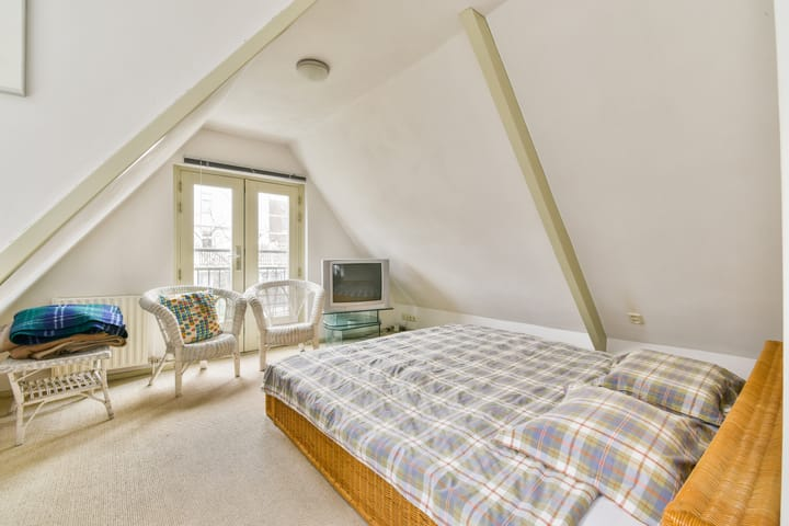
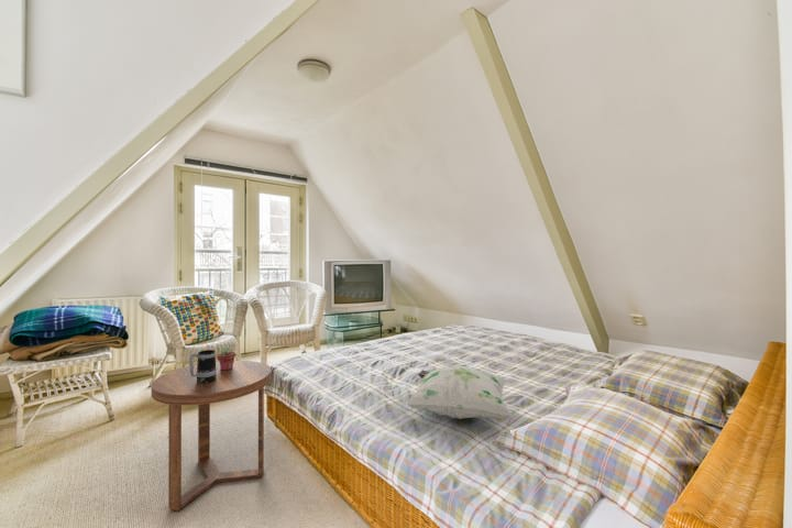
+ mug (202, 365)
+ potted succulent (226, 358)
+ decorative pillow (458, 389)
+ side table (209, 427)
